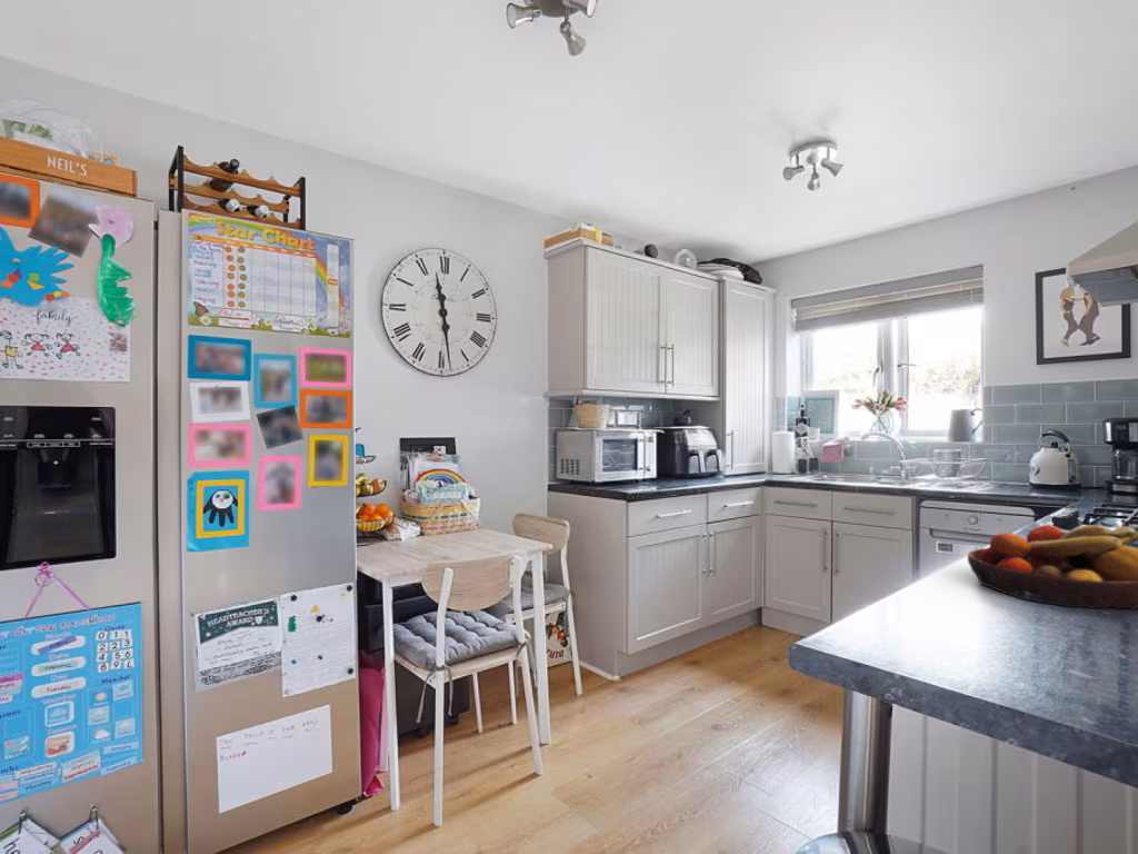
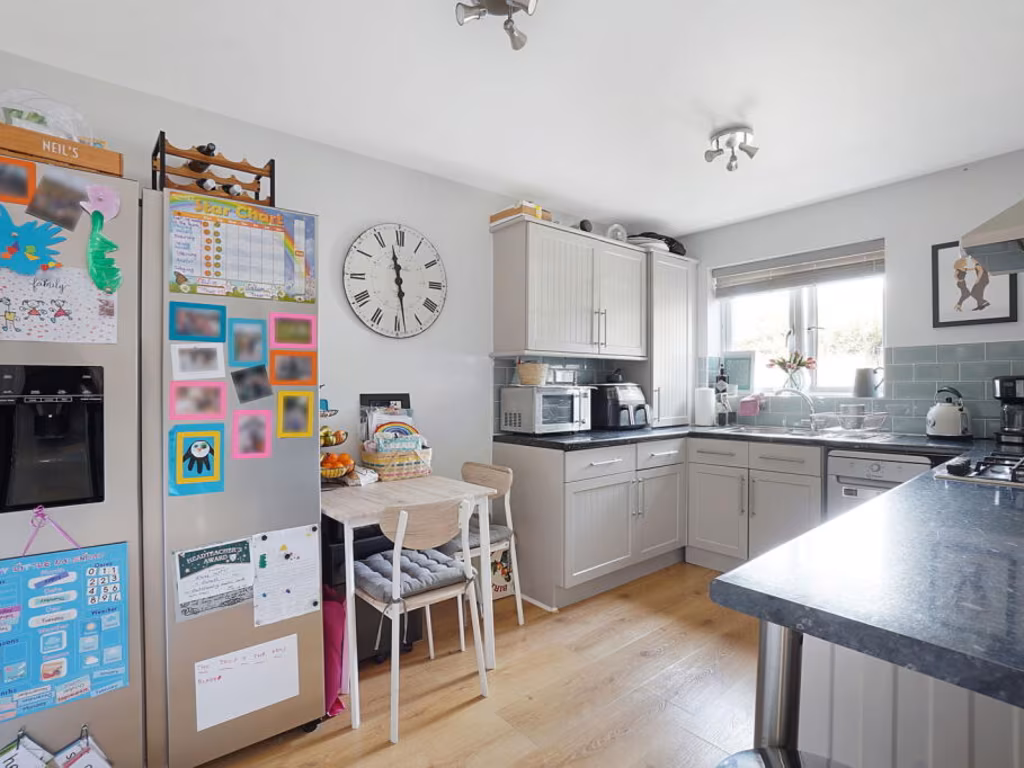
- fruit bowl (1061, 555)
